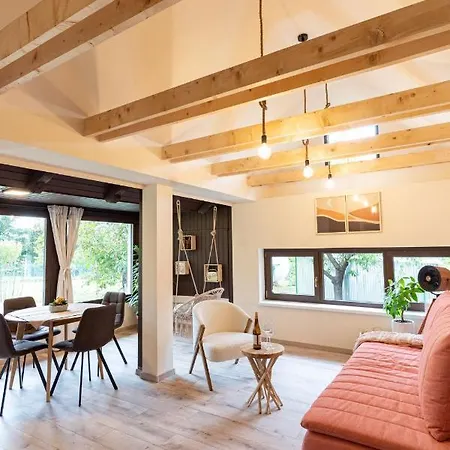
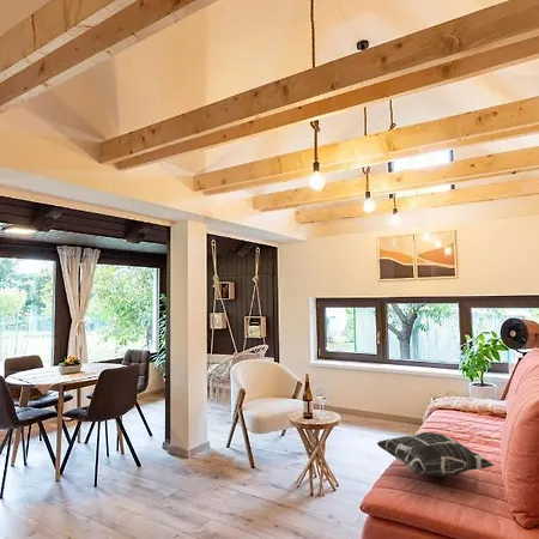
+ decorative pillow (431, 452)
